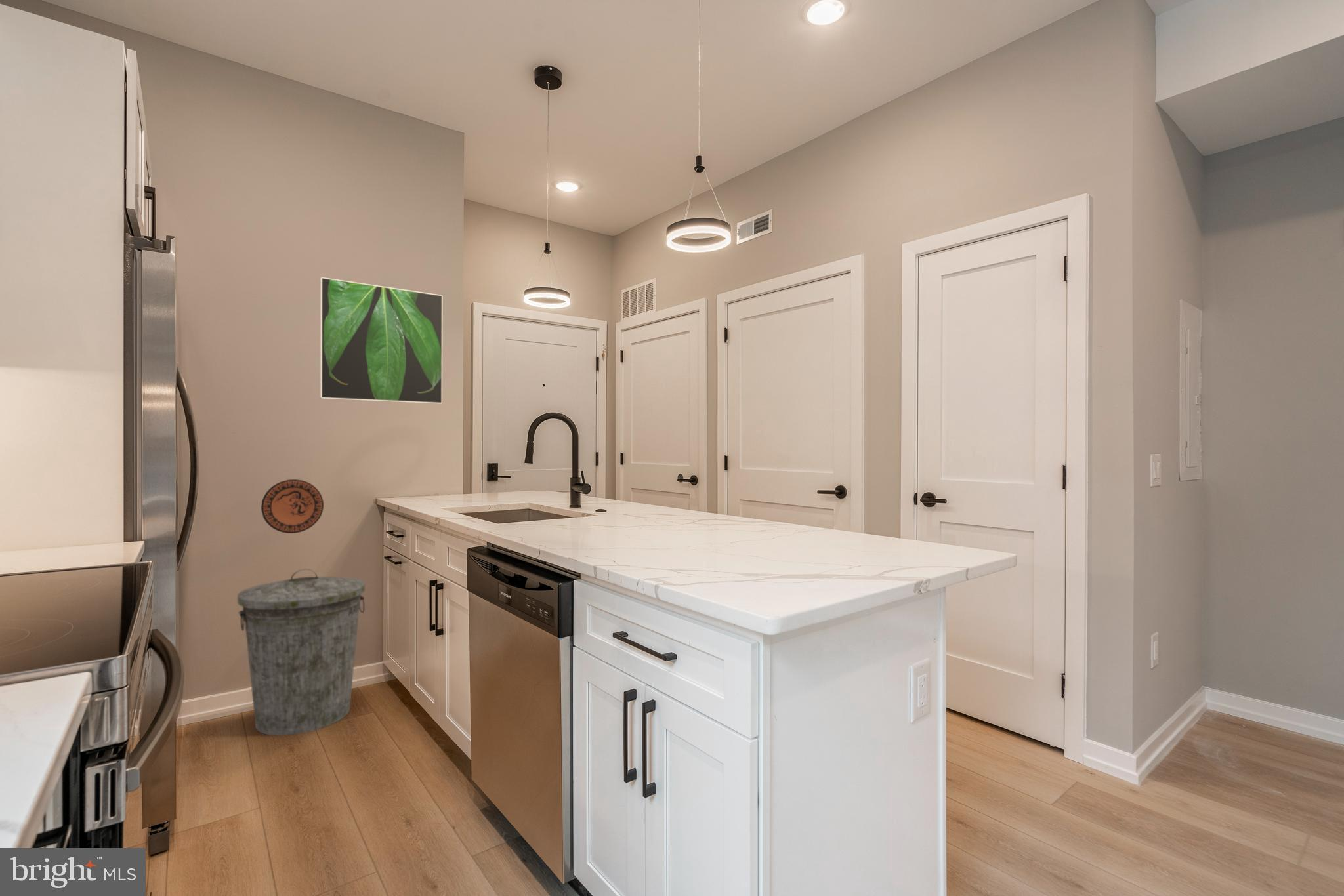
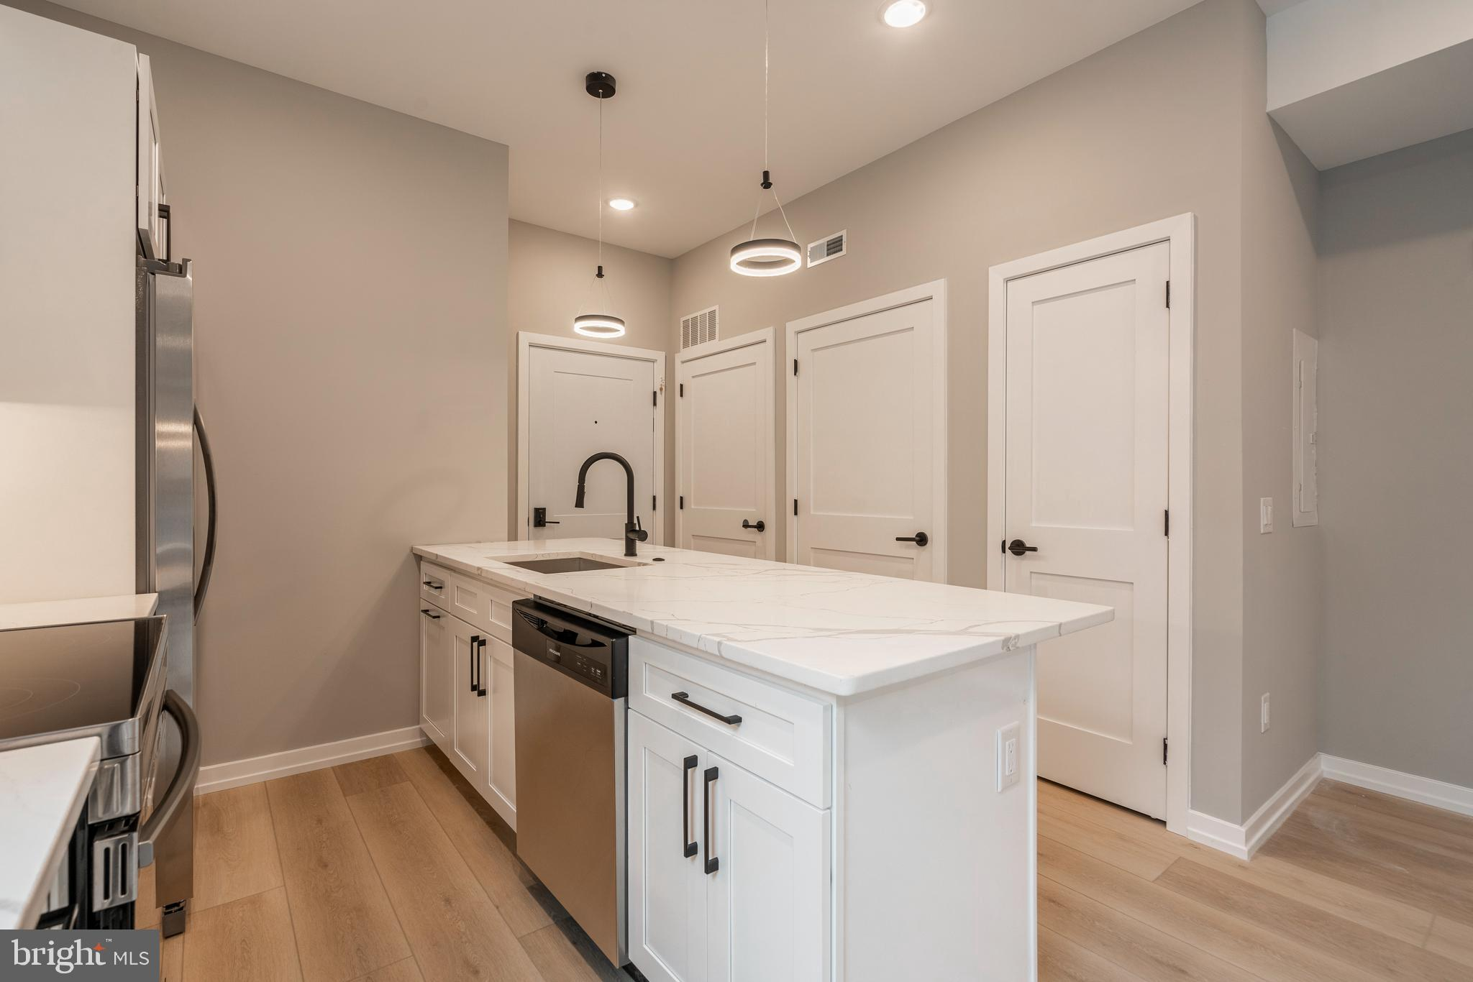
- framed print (384, 344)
- decorative plate (293, 506)
- trash can (303, 643)
